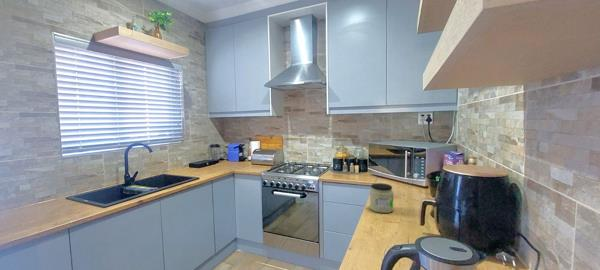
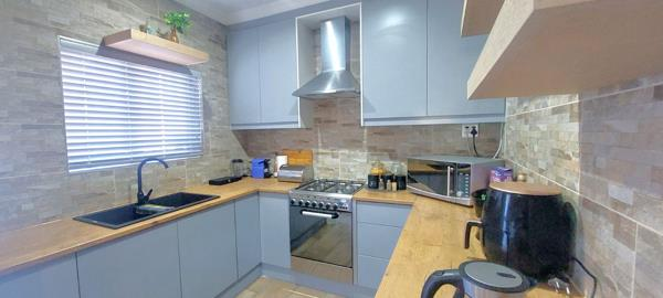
- jar (381, 197)
